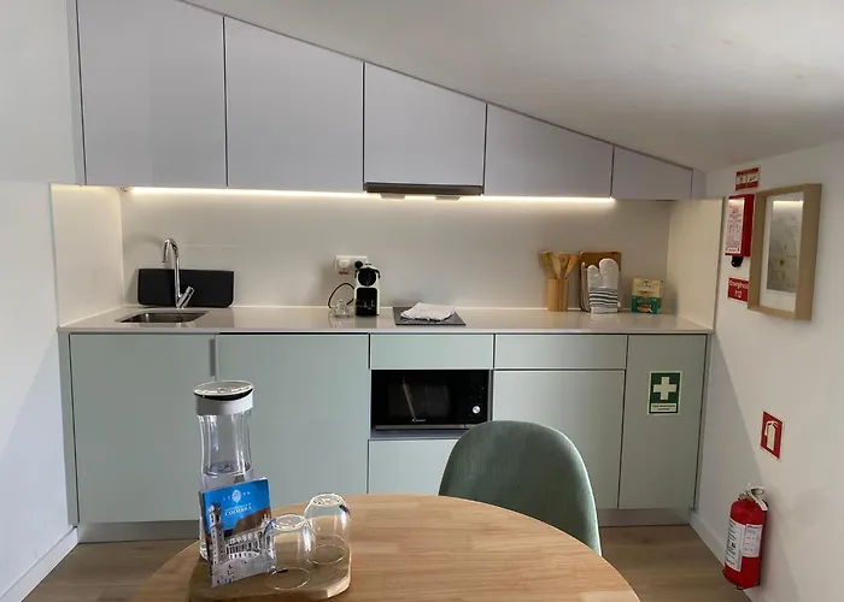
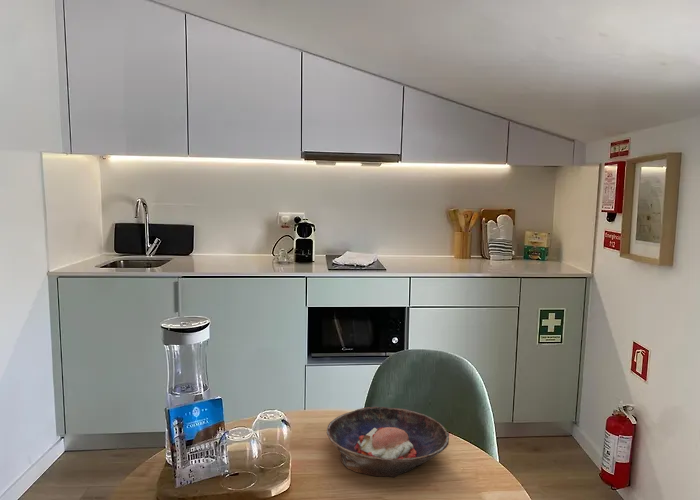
+ bowl (386, 440)
